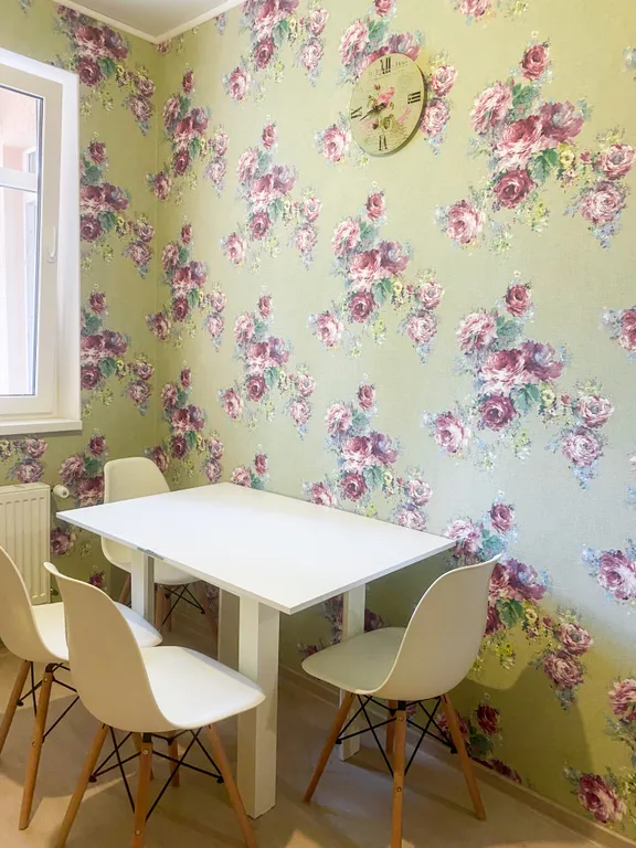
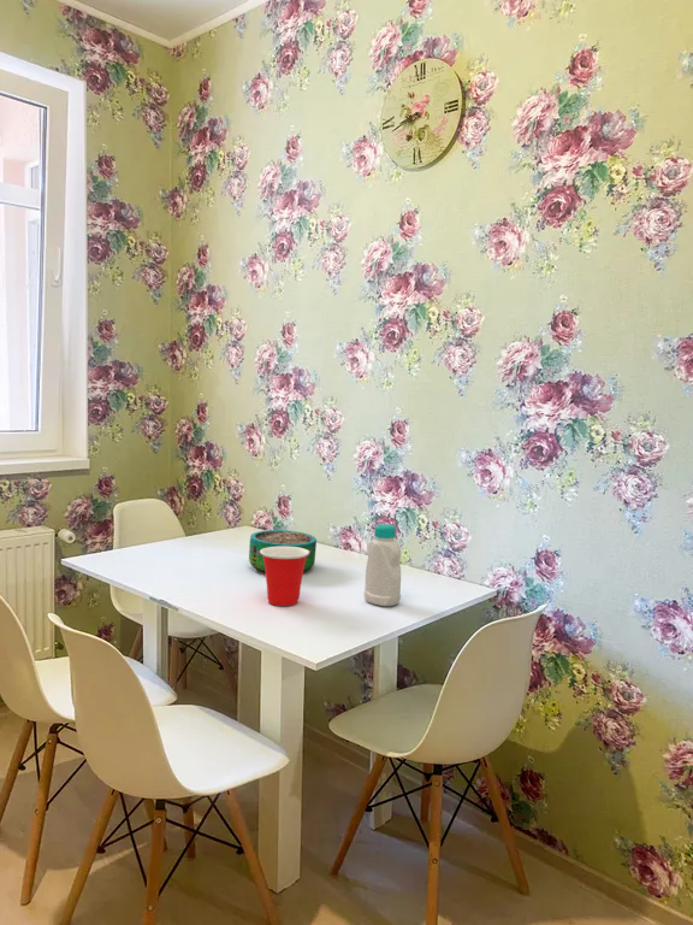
+ cup (284, 576)
+ bottle (383, 564)
+ decorative bowl (282, 546)
